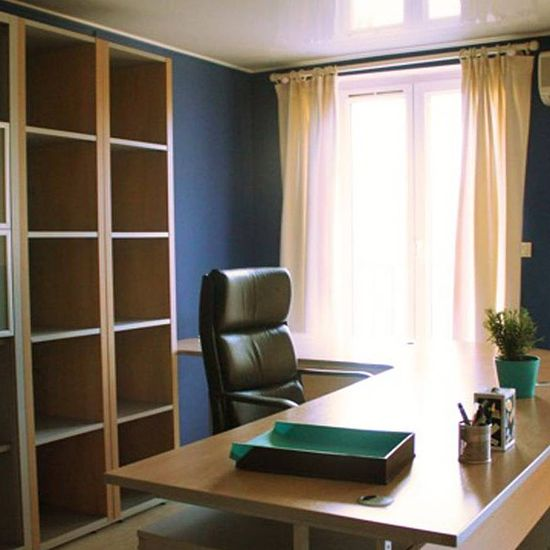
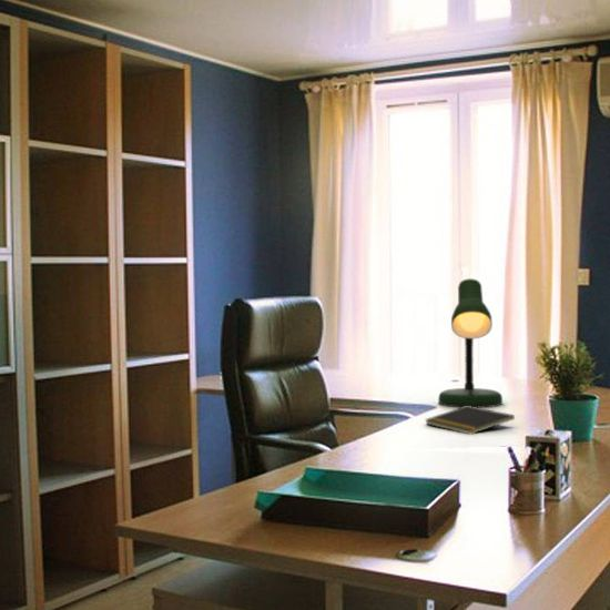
+ notepad (468, 419)
+ desk lamp (470, 342)
